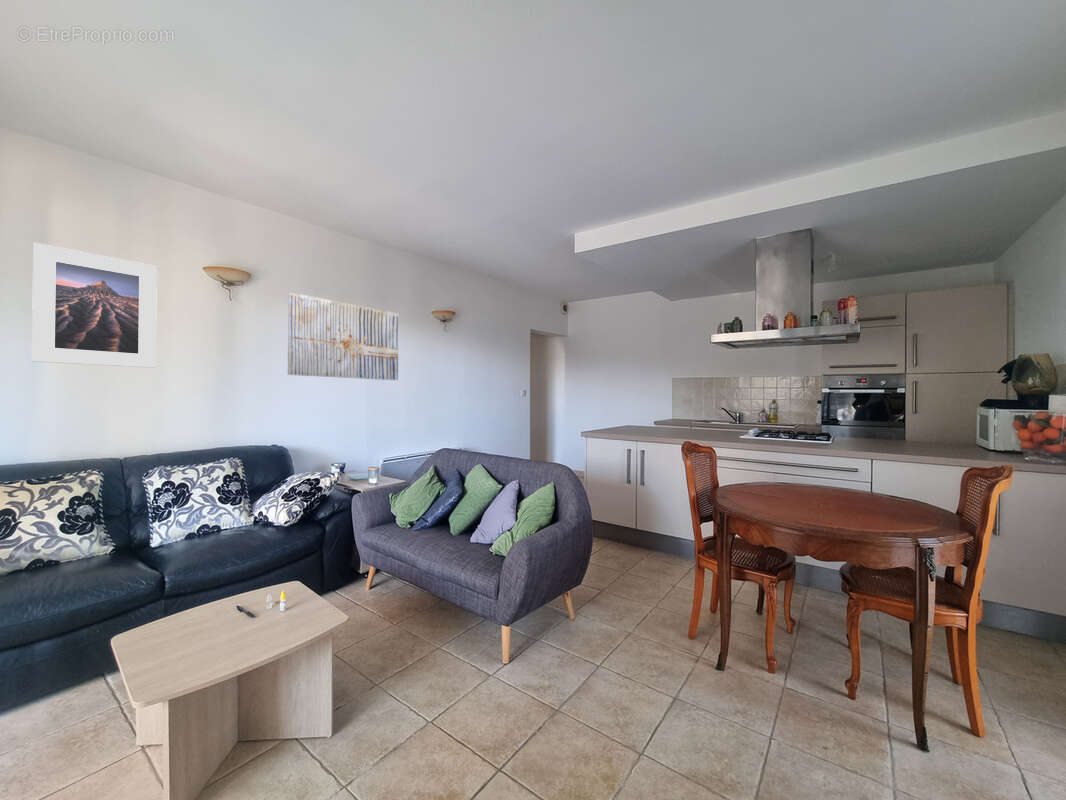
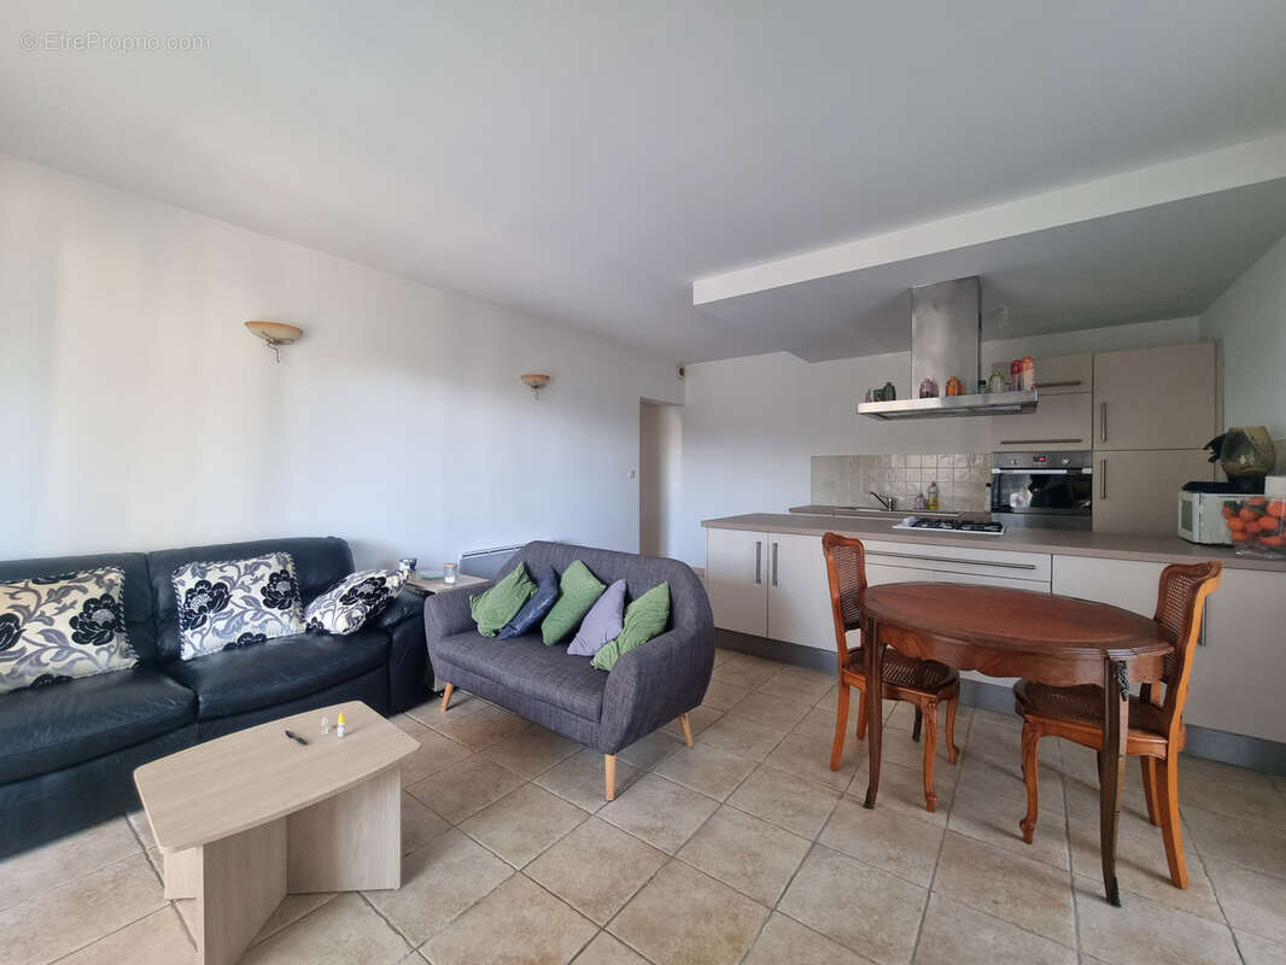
- wall art (348, 340)
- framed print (99, 310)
